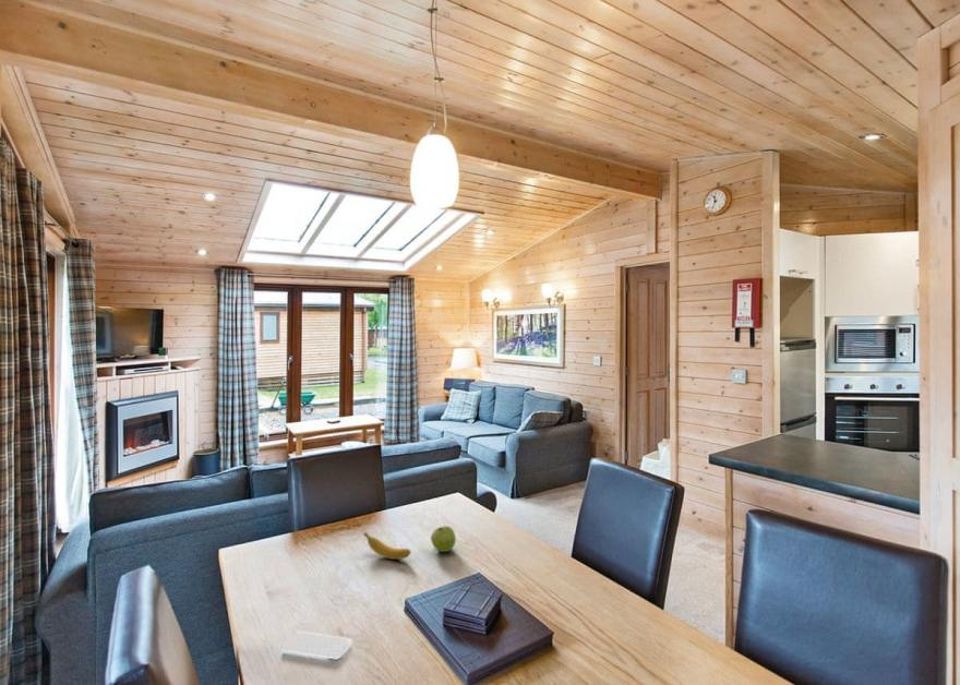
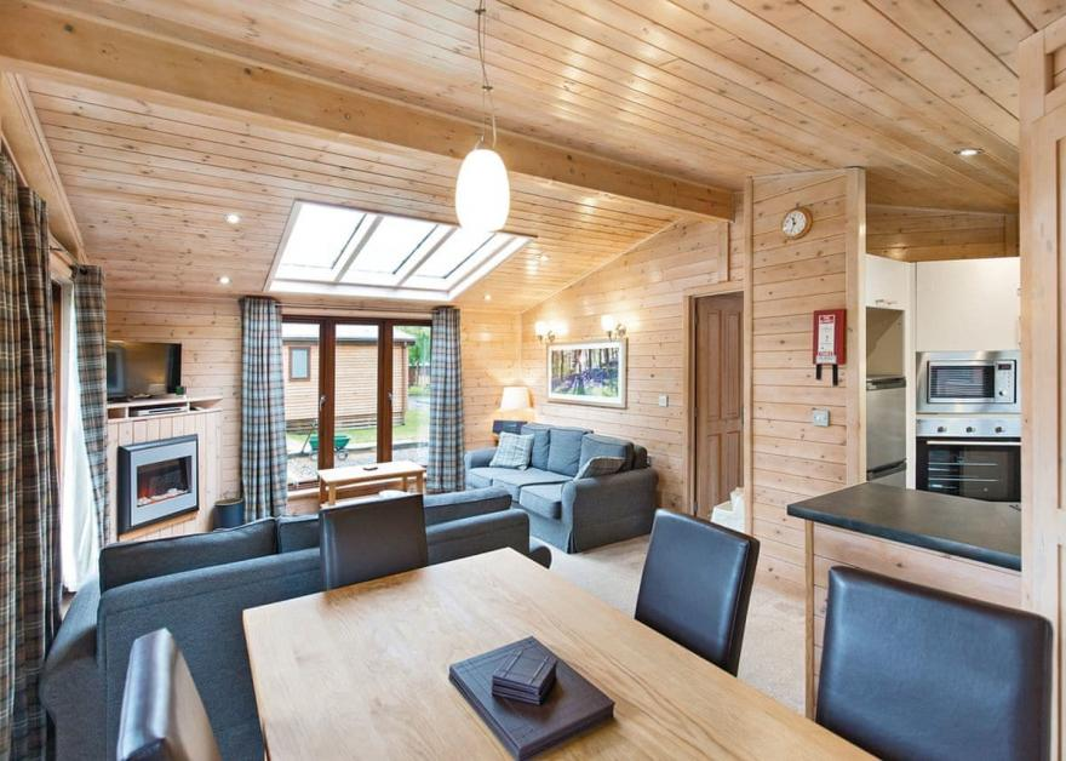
- banana (386, 546)
- fruit (443, 538)
- smartphone (317, 645)
